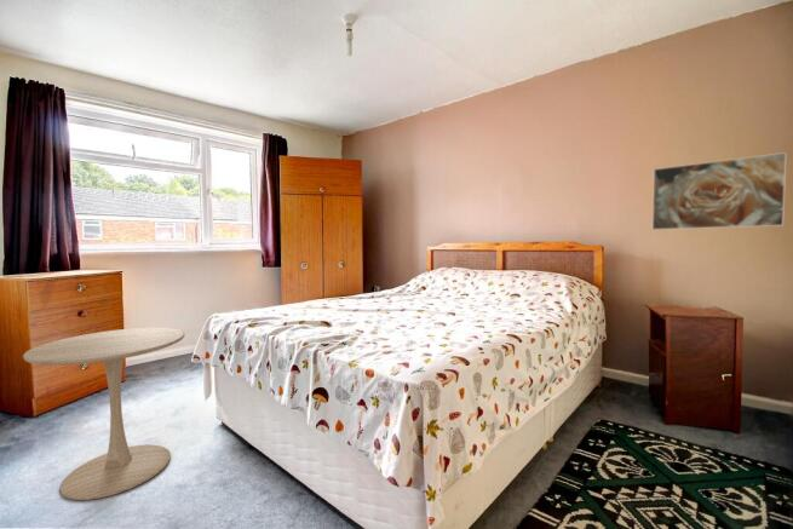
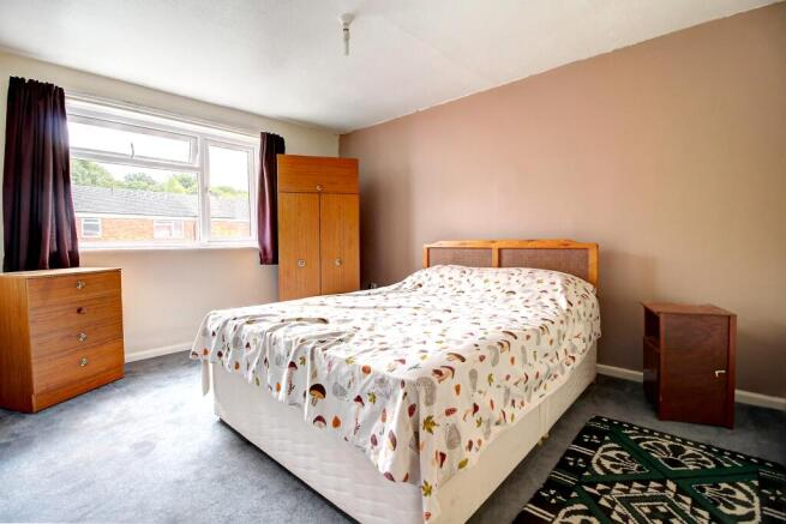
- side table (115, 406)
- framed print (712, 195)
